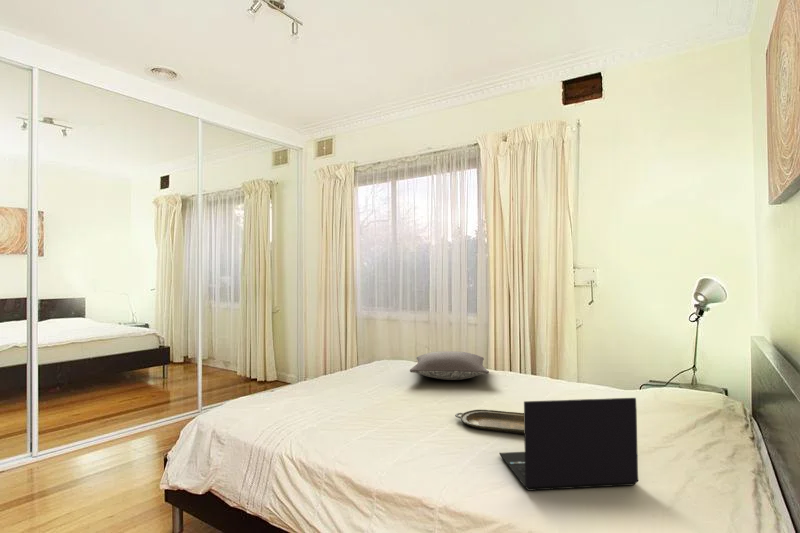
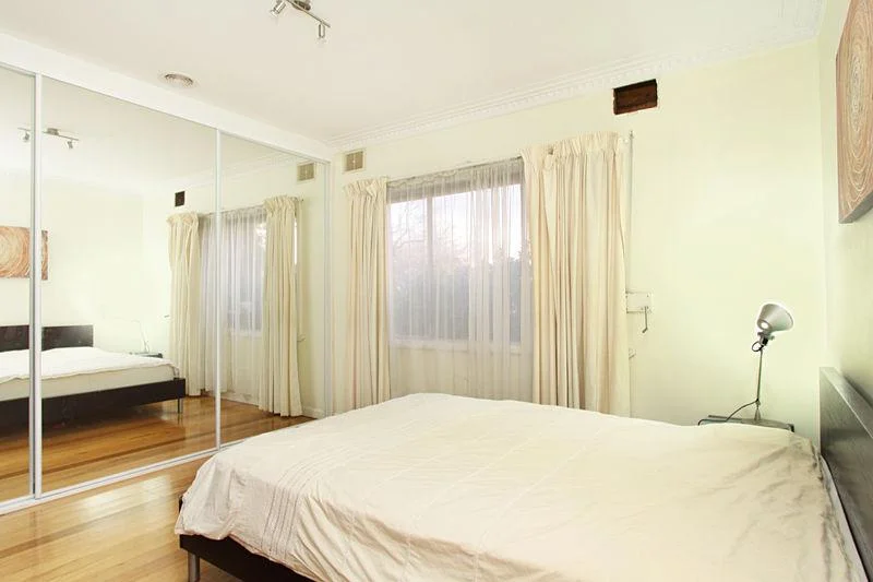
- serving tray (510, 423)
- pillow (449, 364)
- laptop (562, 429)
